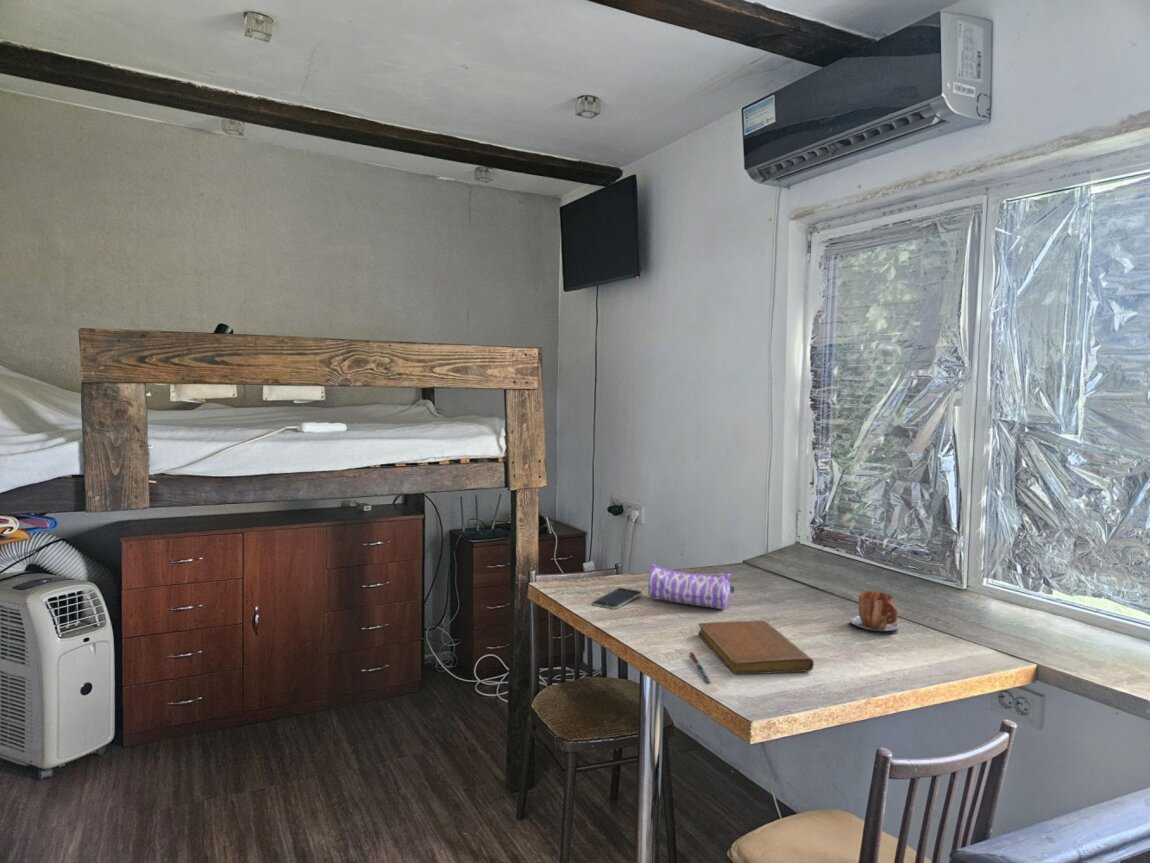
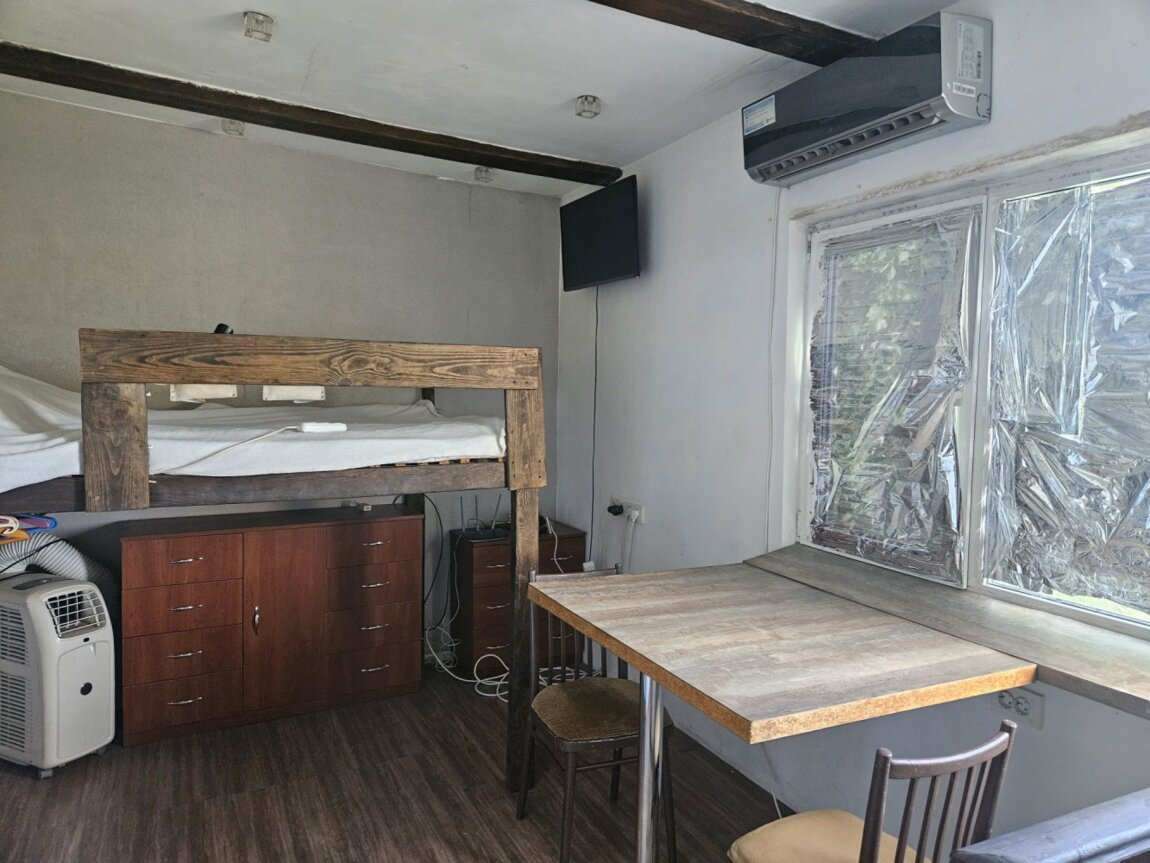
- pen (699, 666)
- pencil case (689, 586)
- smartphone (617, 597)
- mug (876, 611)
- notebook (751, 645)
